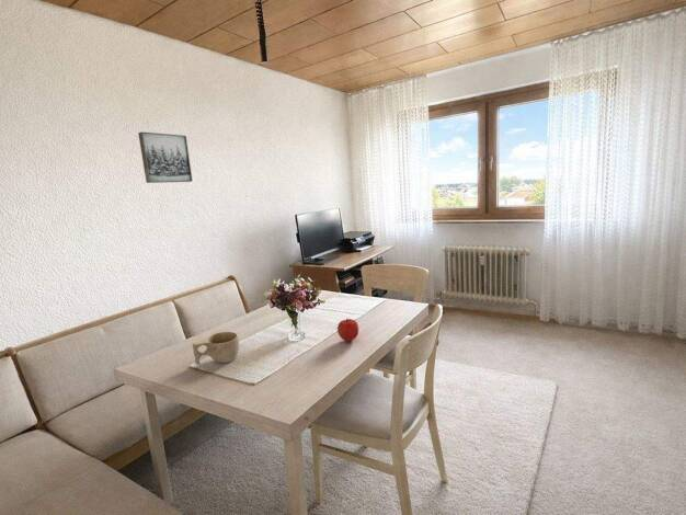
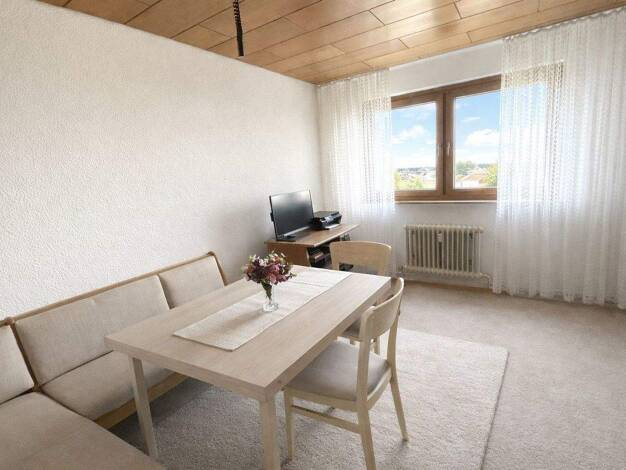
- cup (217, 350)
- fruit (347, 329)
- wall art (167, 158)
